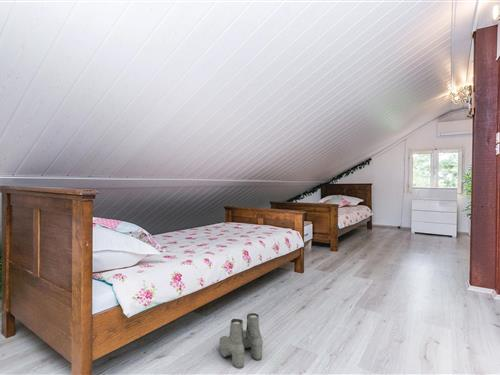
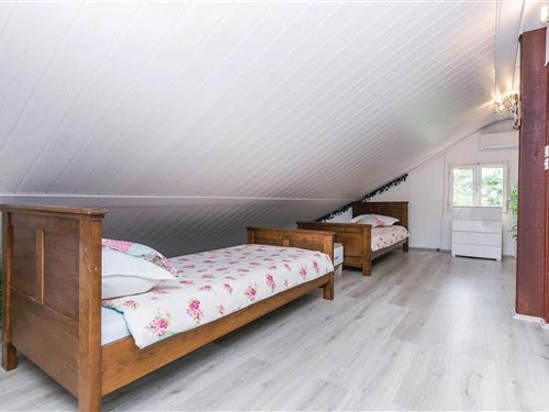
- boots (240, 333)
